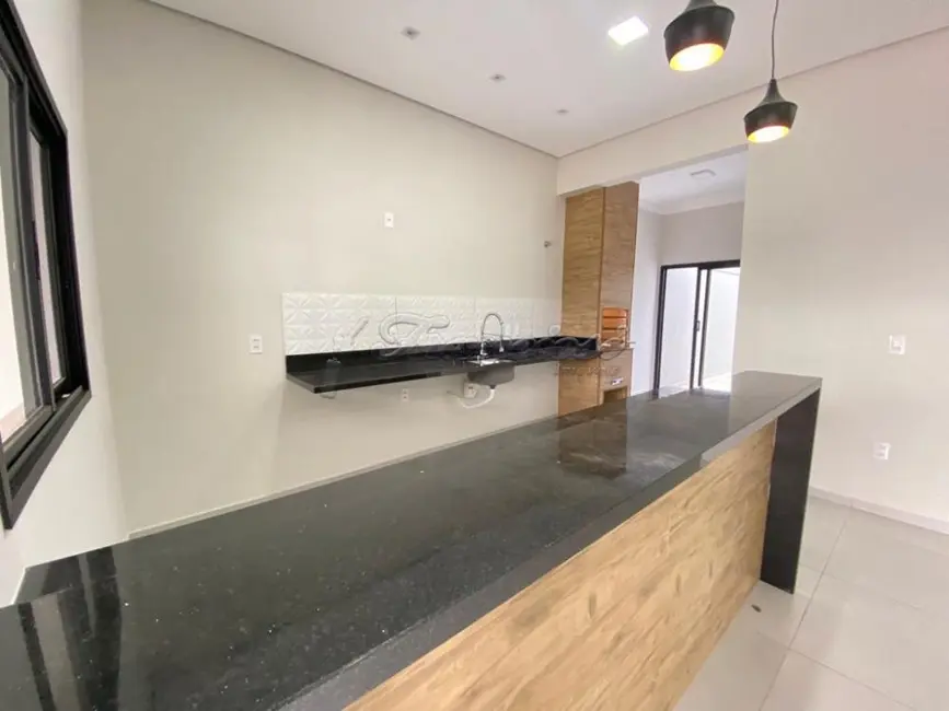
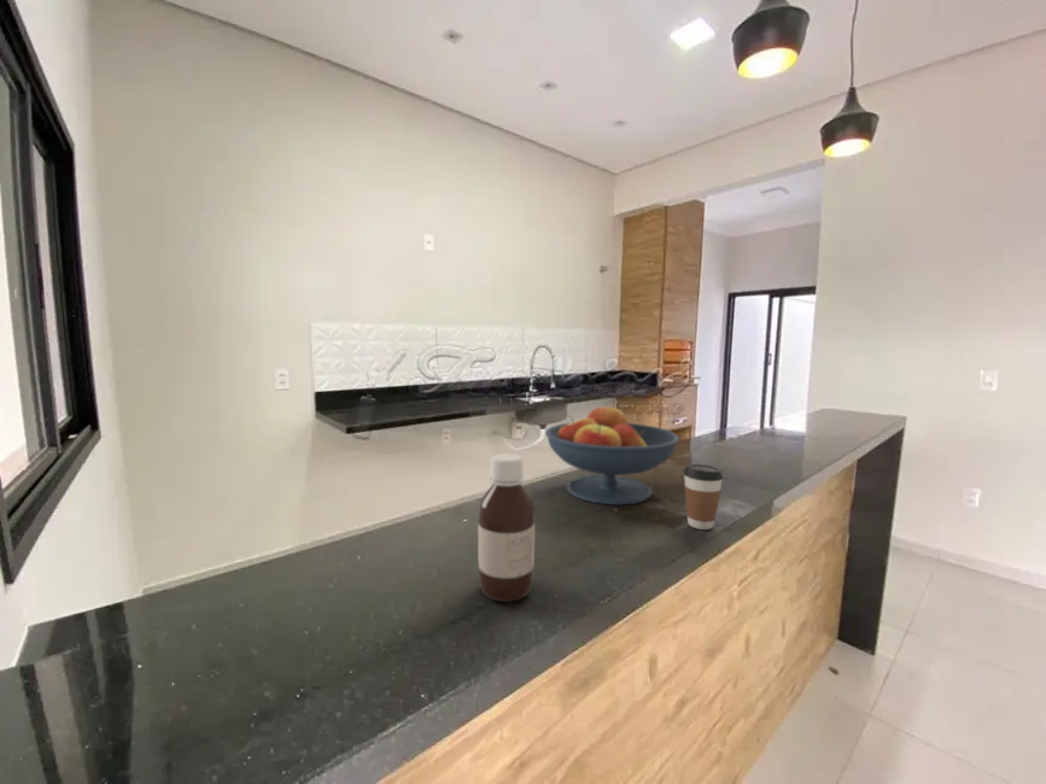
+ fruit bowl (609, 451)
+ bottle (506, 525)
+ coffee cup (701, 496)
